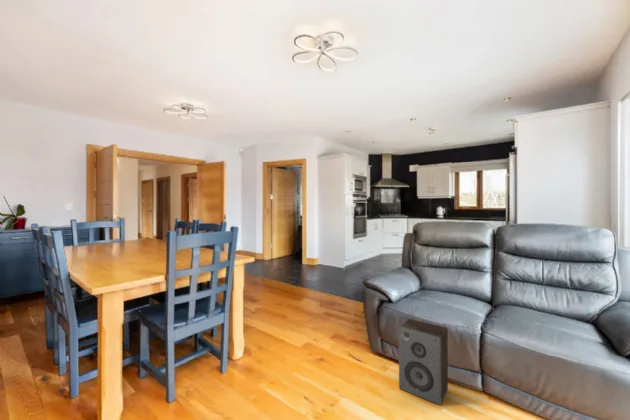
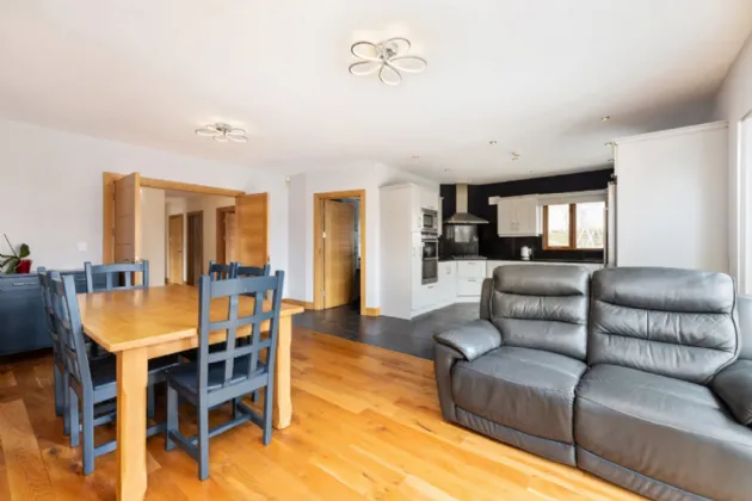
- speaker (423, 358)
